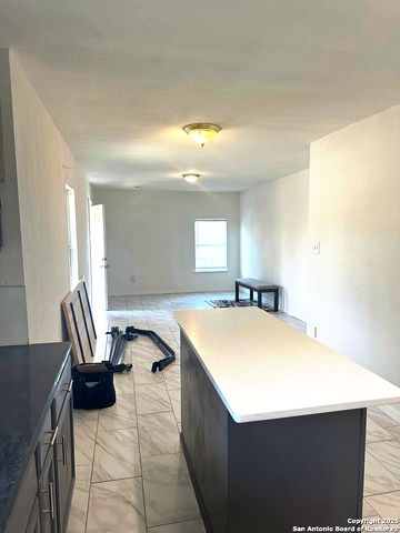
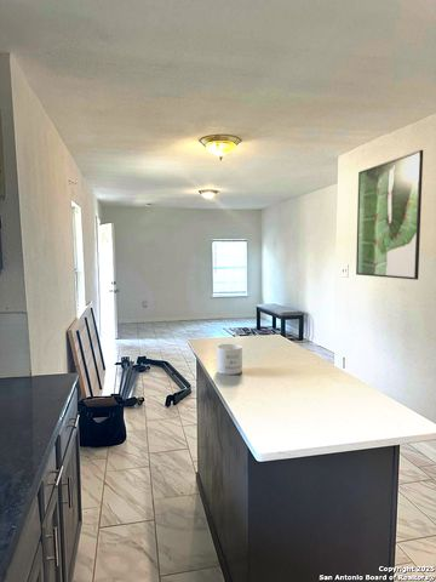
+ mug (229, 358)
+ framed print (385, 219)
